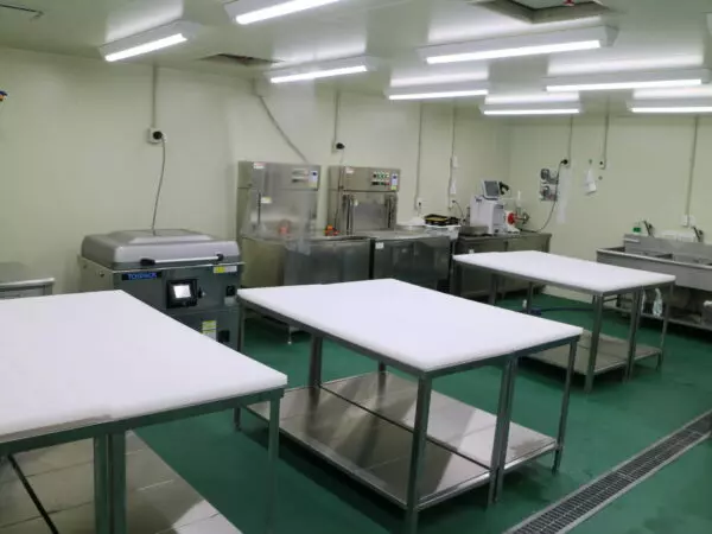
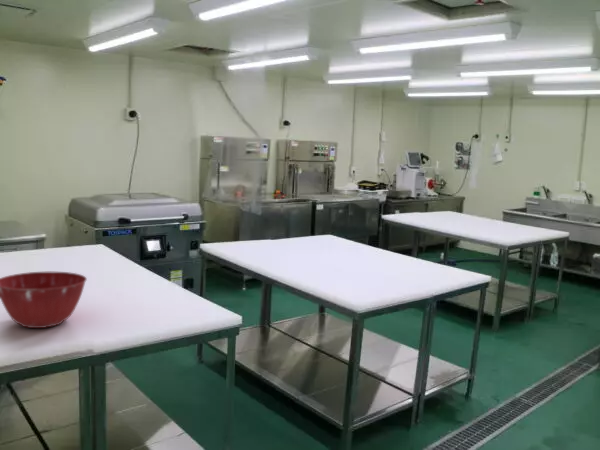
+ mixing bowl (42, 300)
